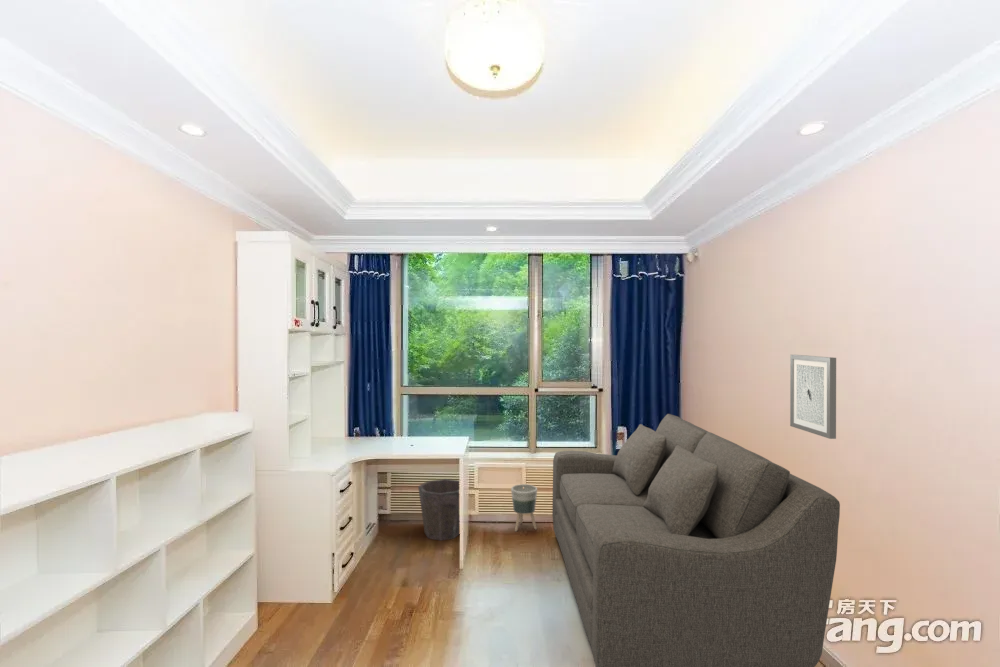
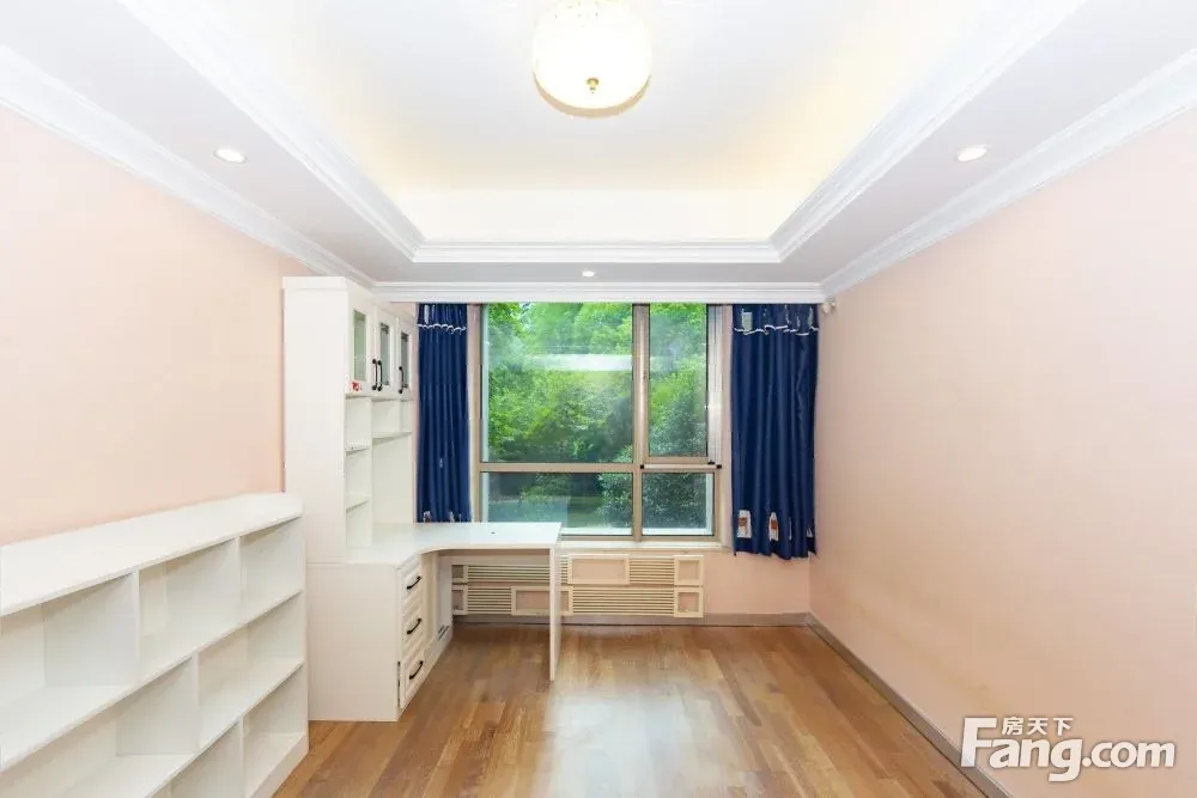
- waste bin (442, 509)
- sofa (657, 510)
- wall art (811, 394)
- planter (524, 508)
